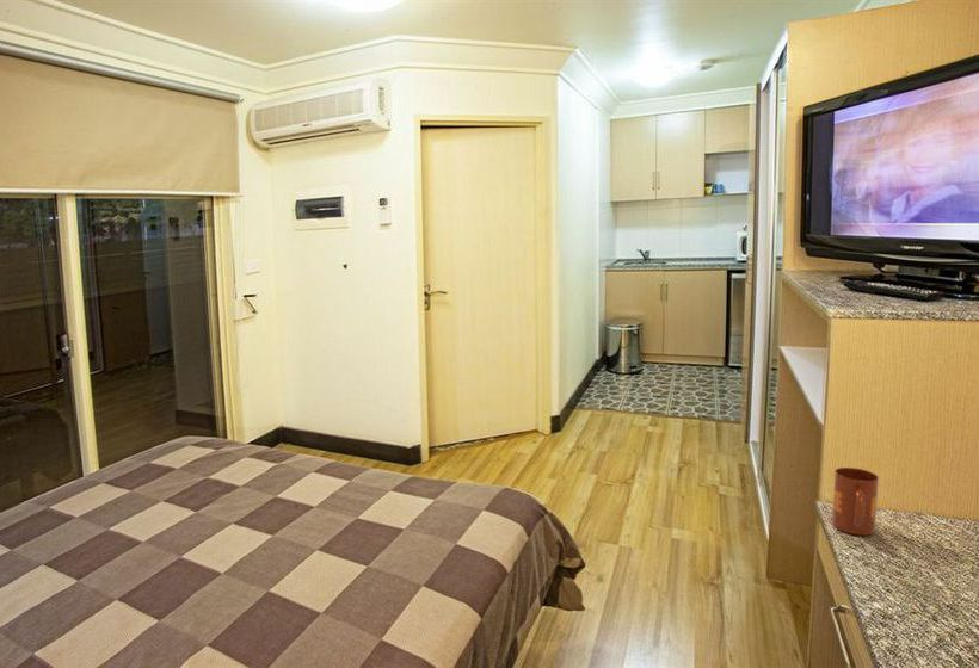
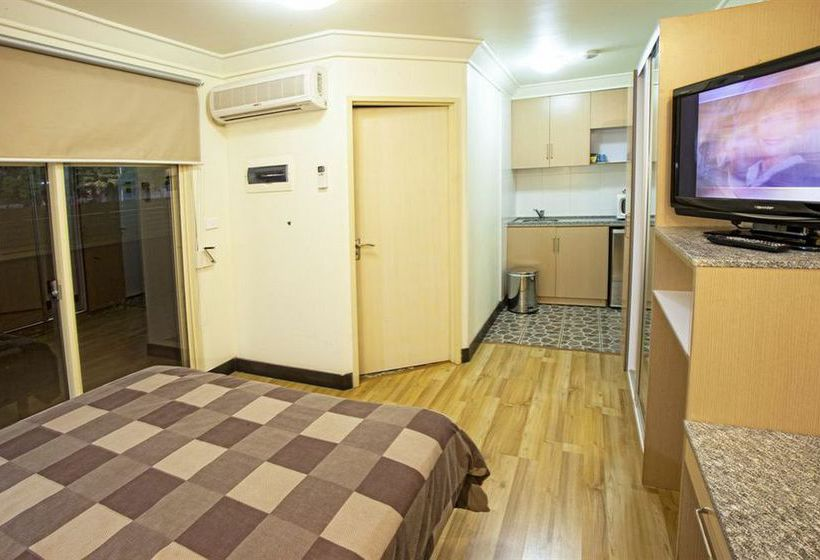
- mug (855, 503)
